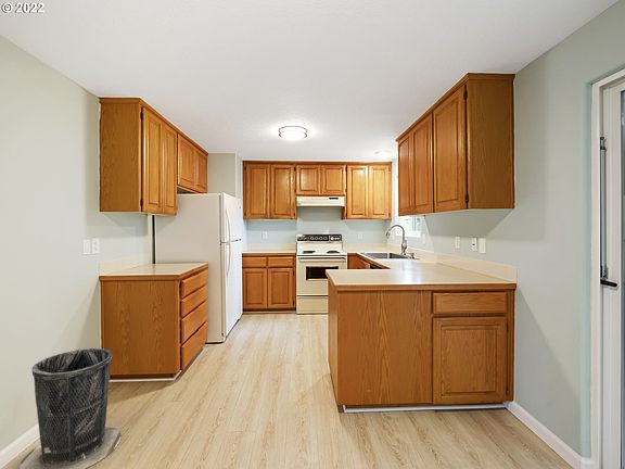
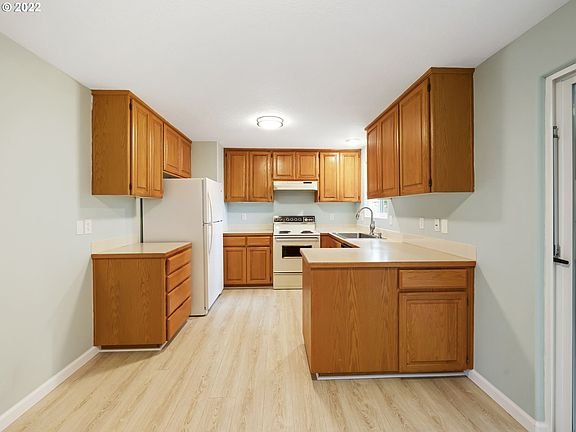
- trash can (73, 404)
